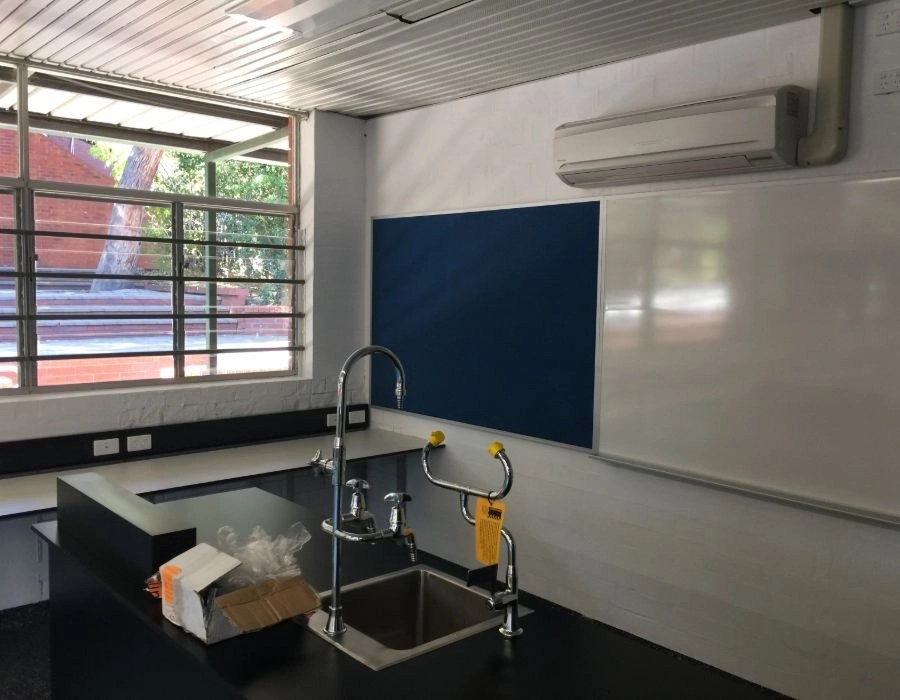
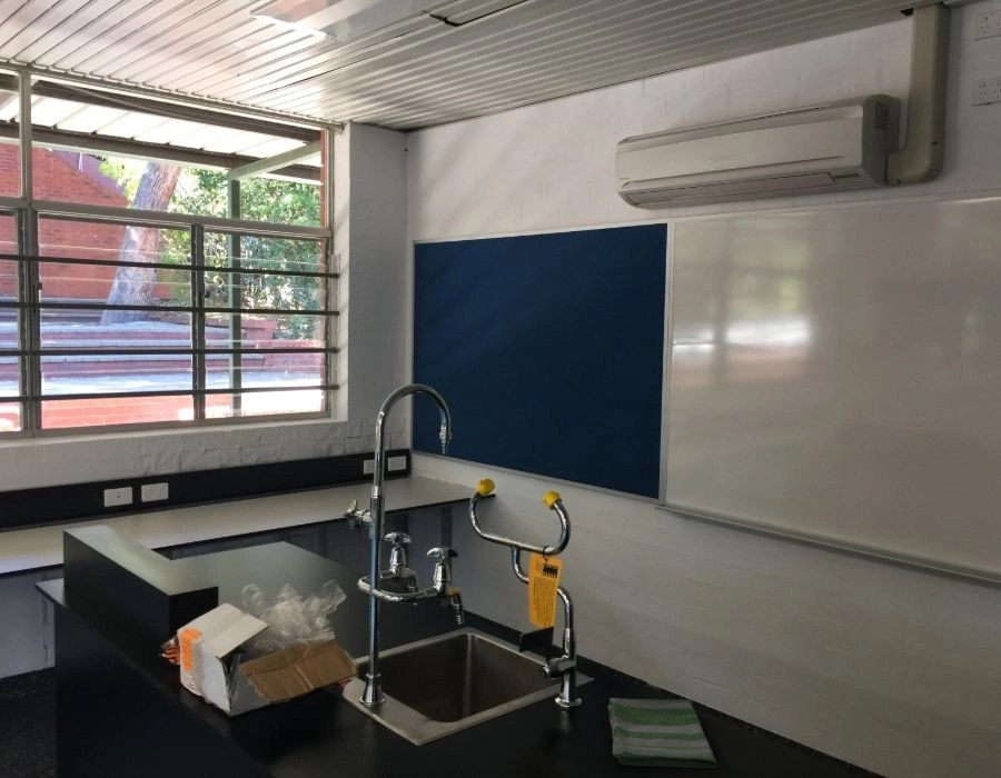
+ dish towel (656, 729)
